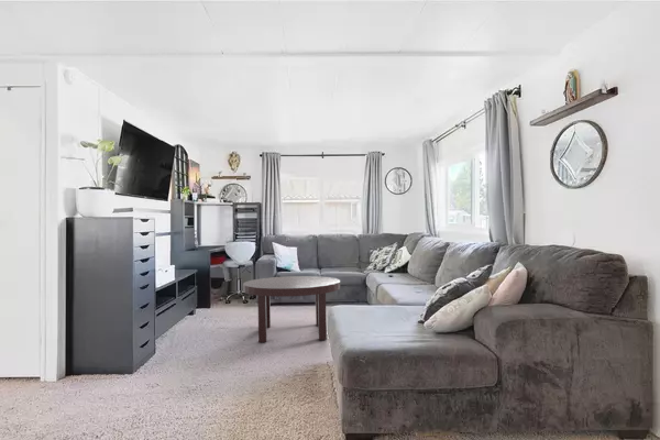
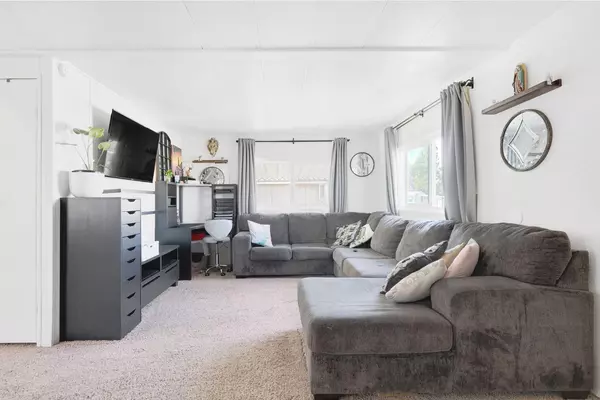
- coffee table (293, 295)
